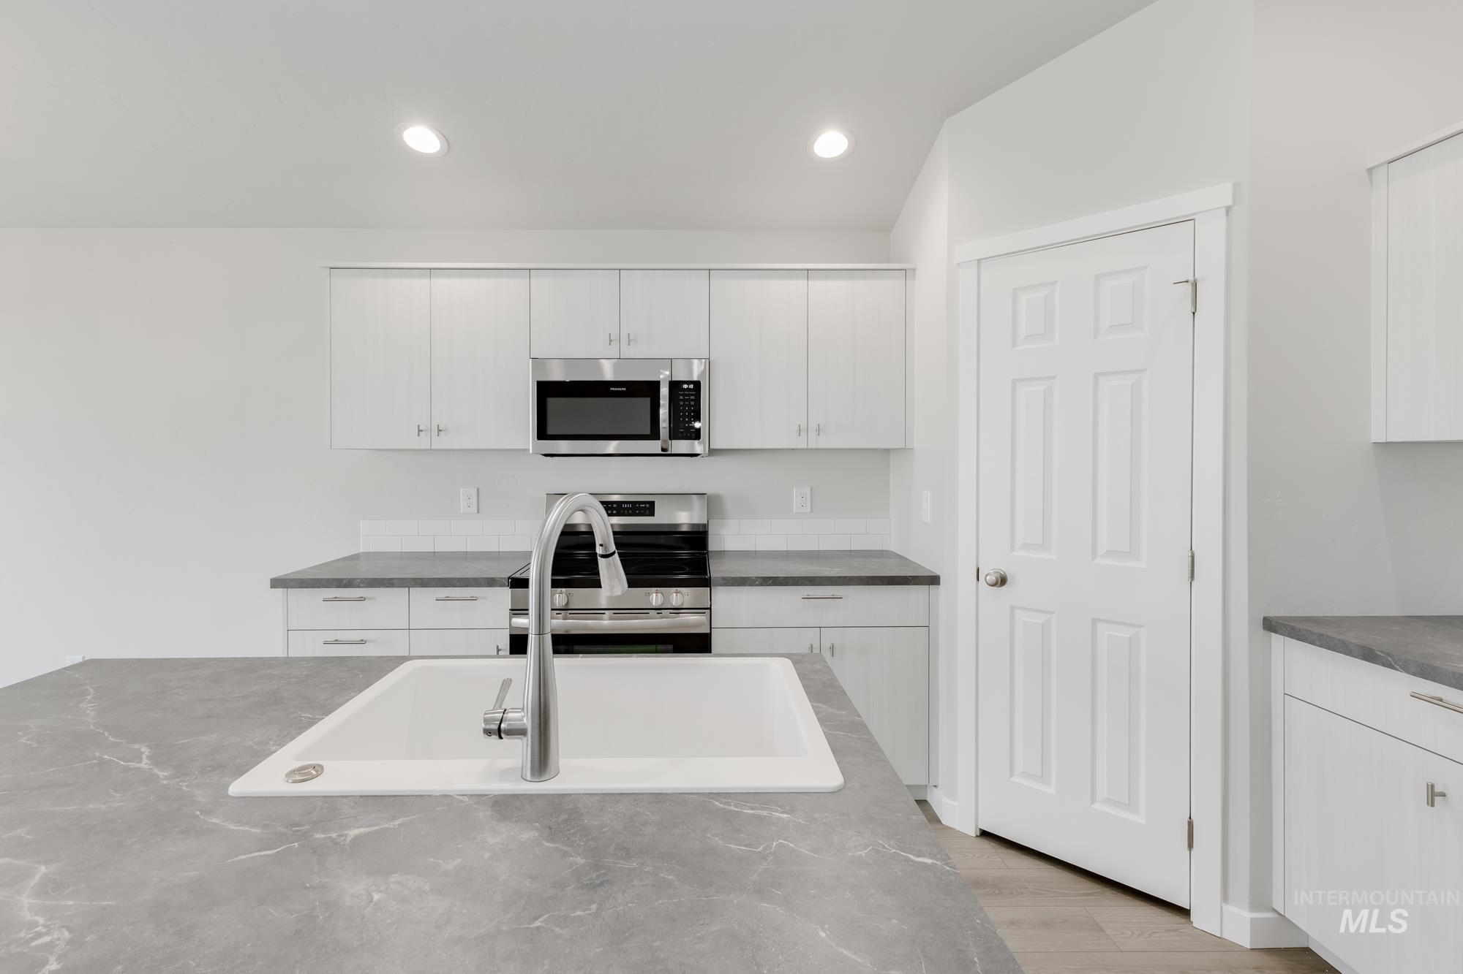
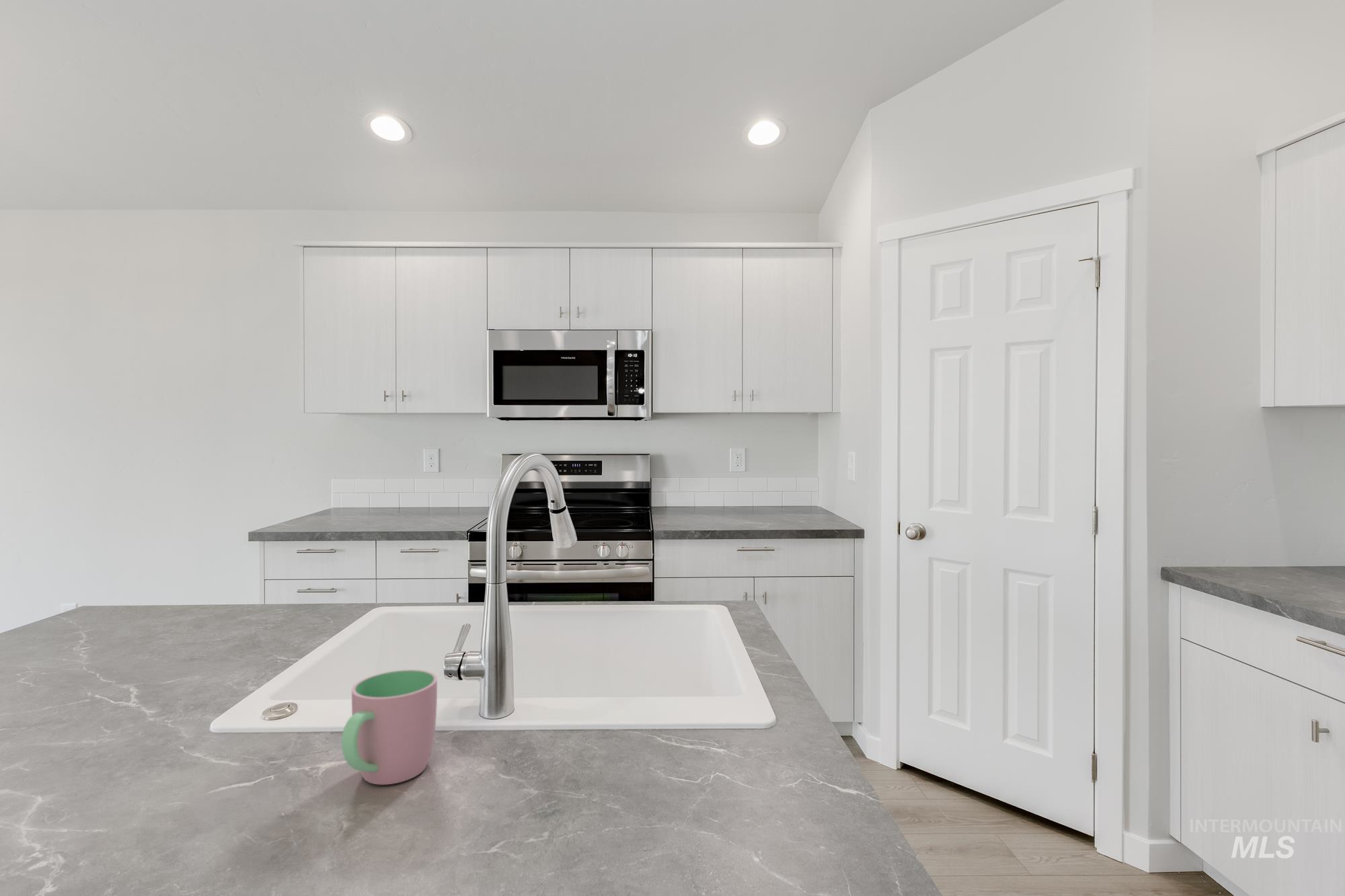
+ cup (386, 732)
